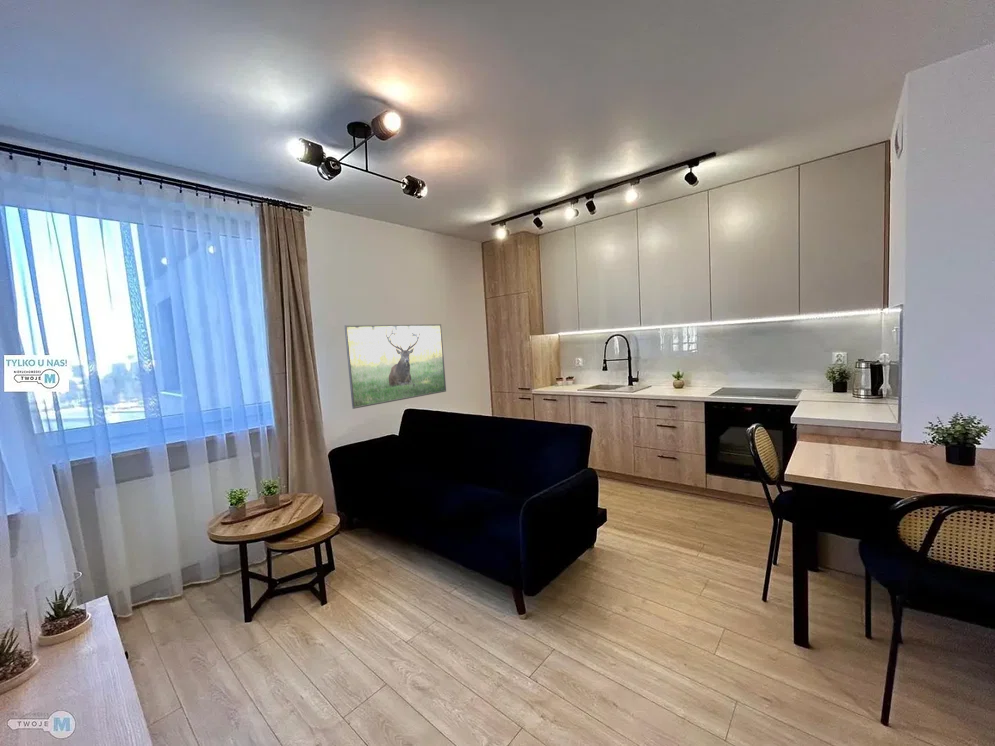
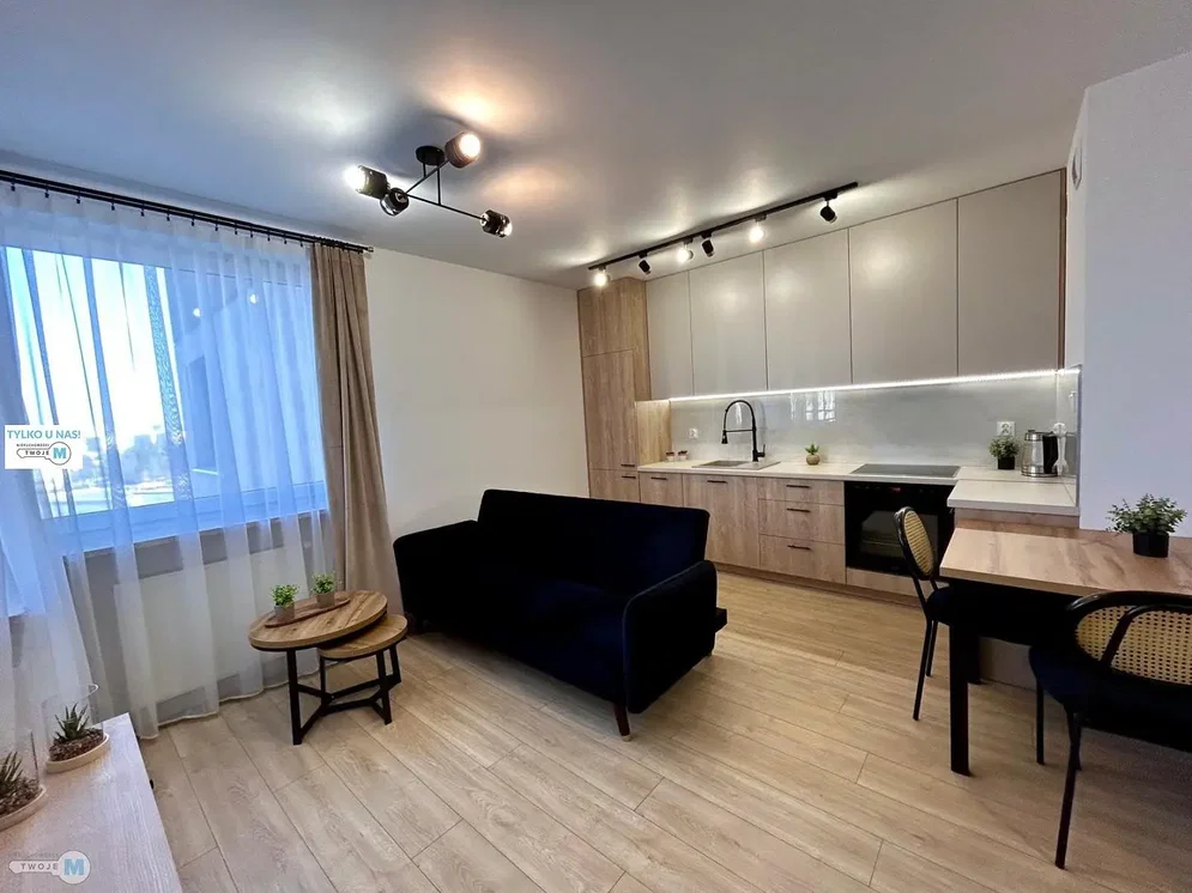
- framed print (401, 362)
